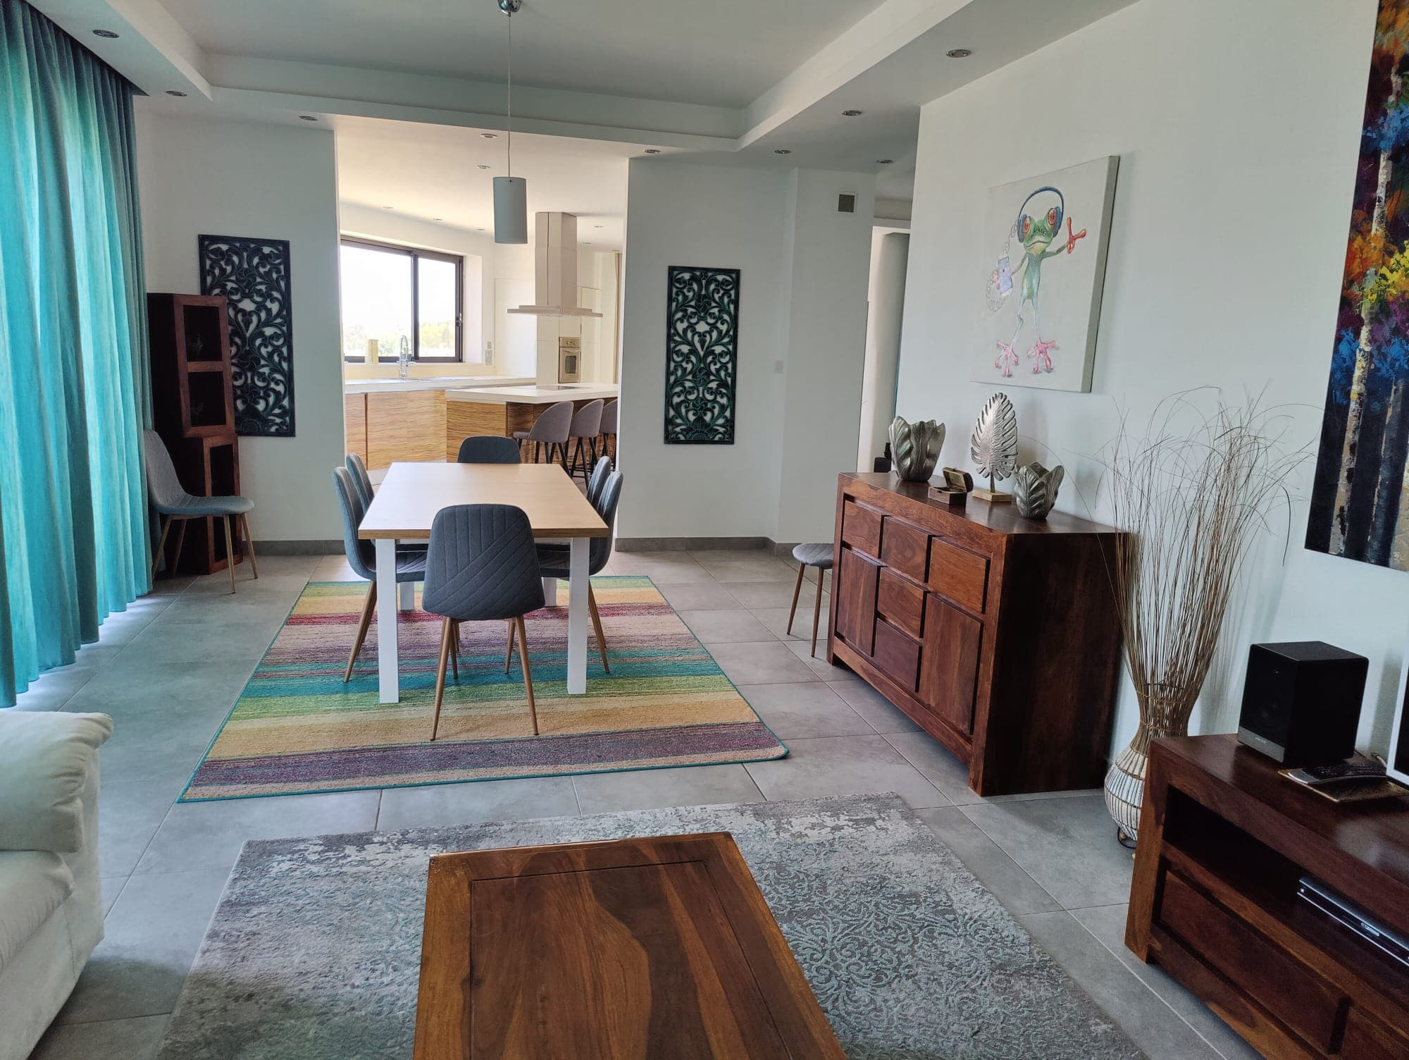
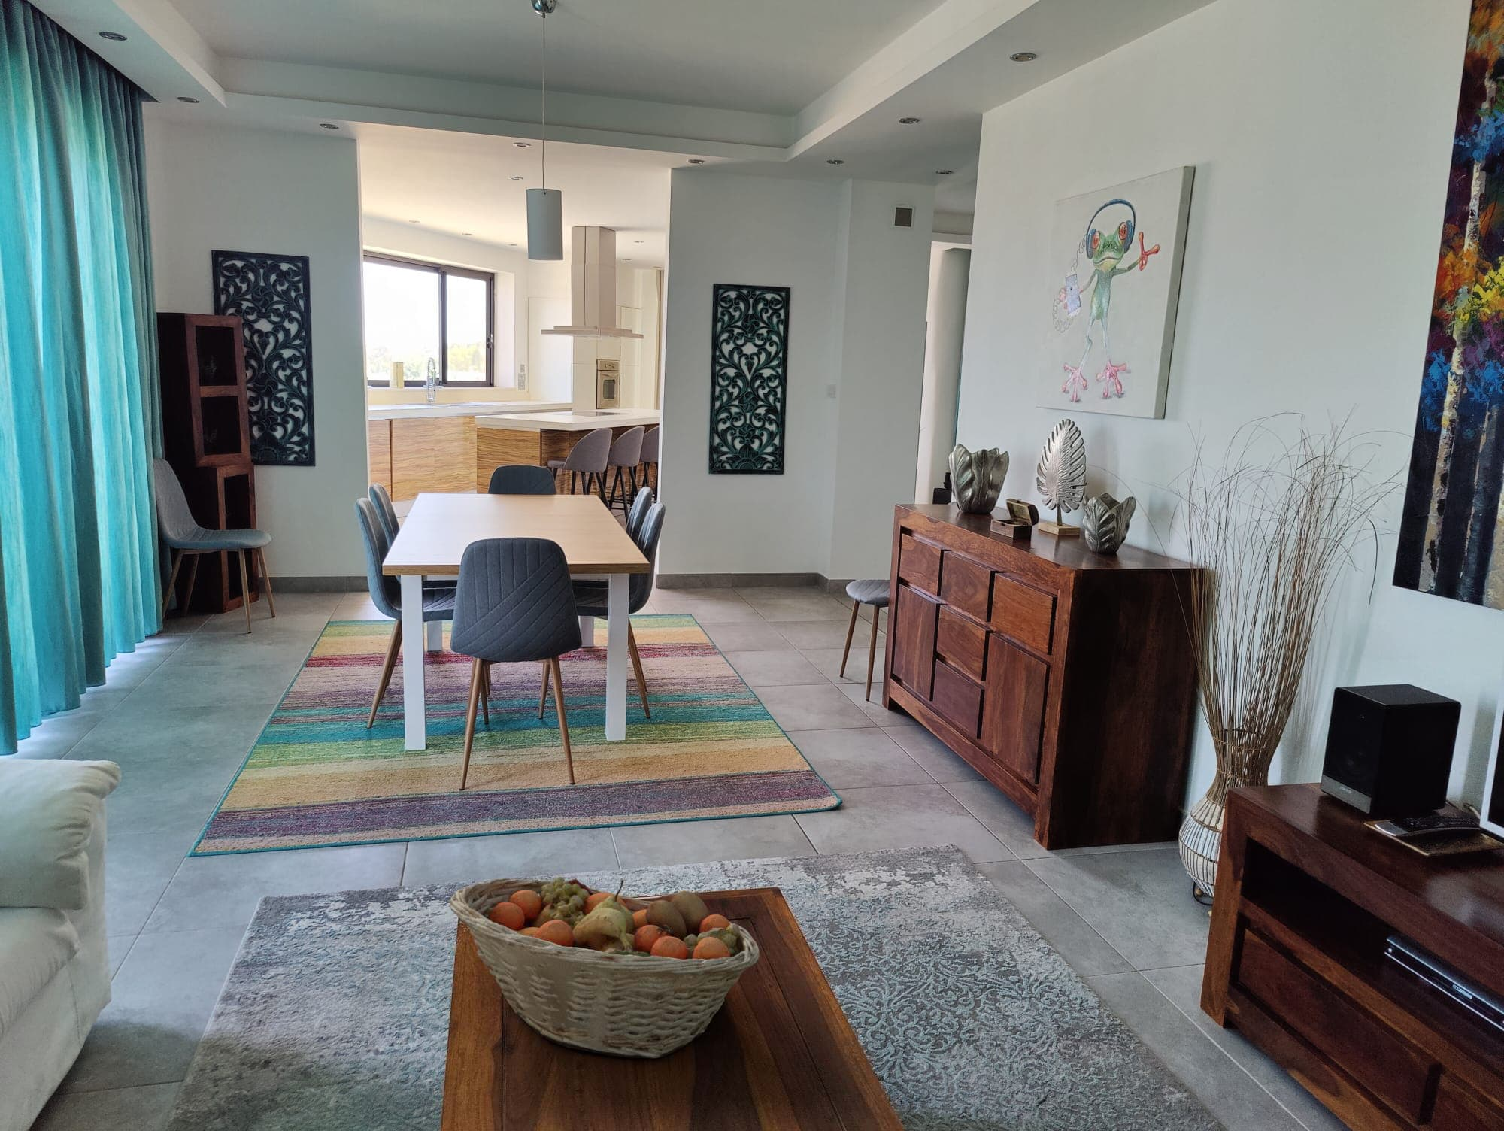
+ fruit basket (604, 944)
